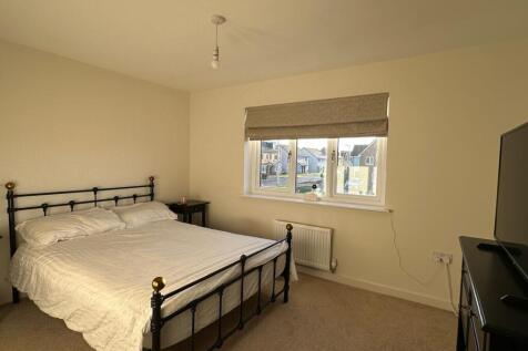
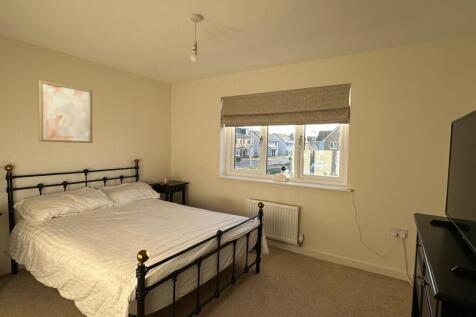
+ wall art (67, 114)
